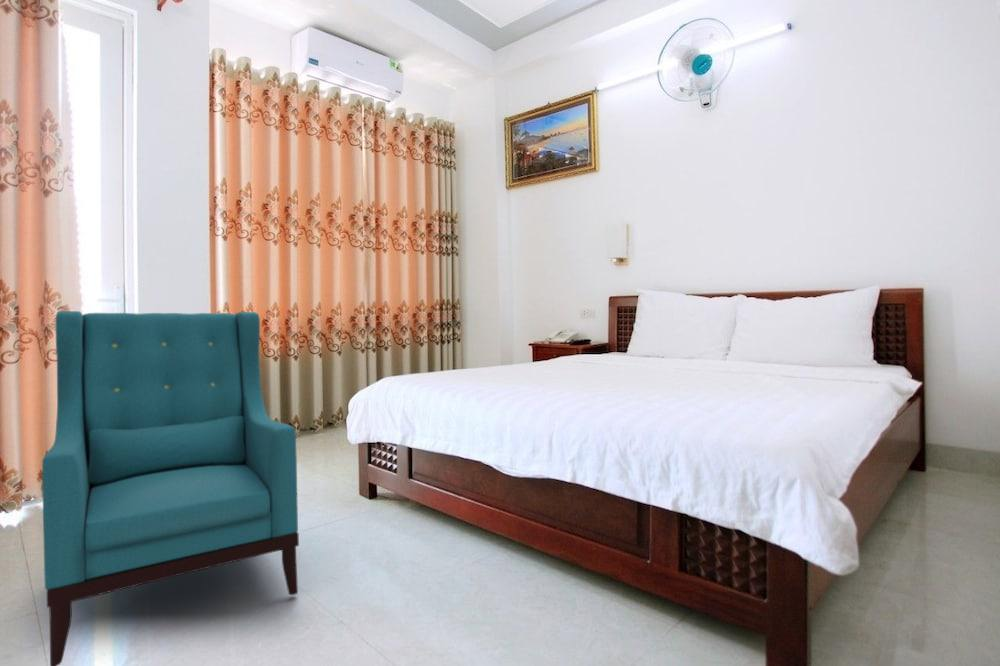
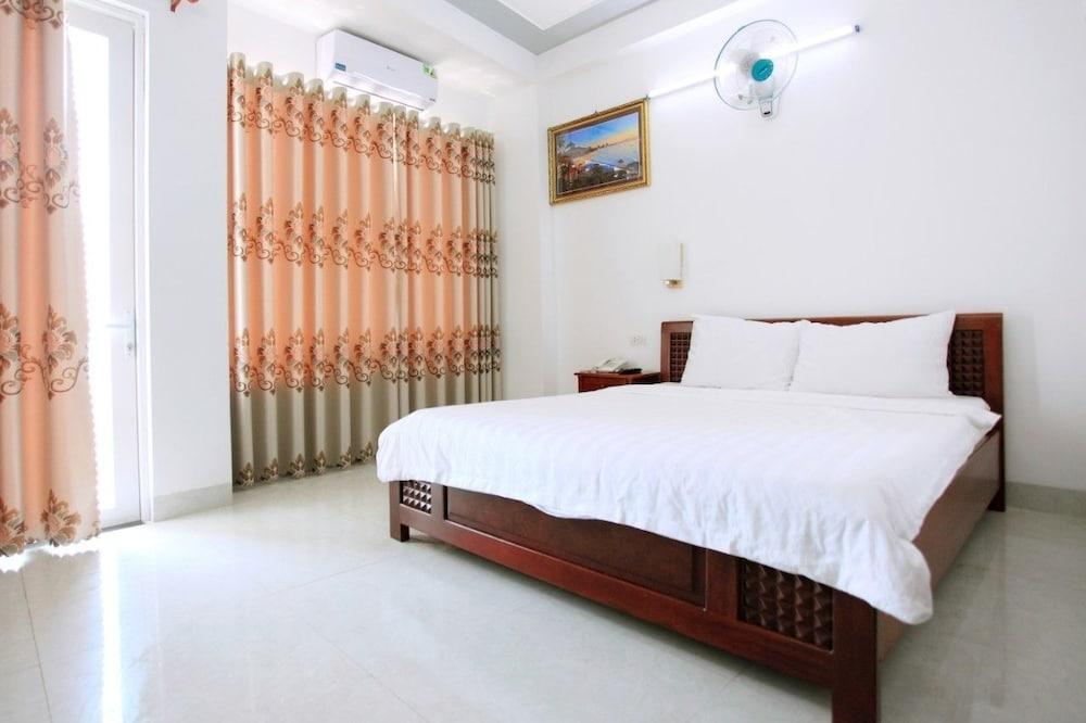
- armchair (174, 446)
